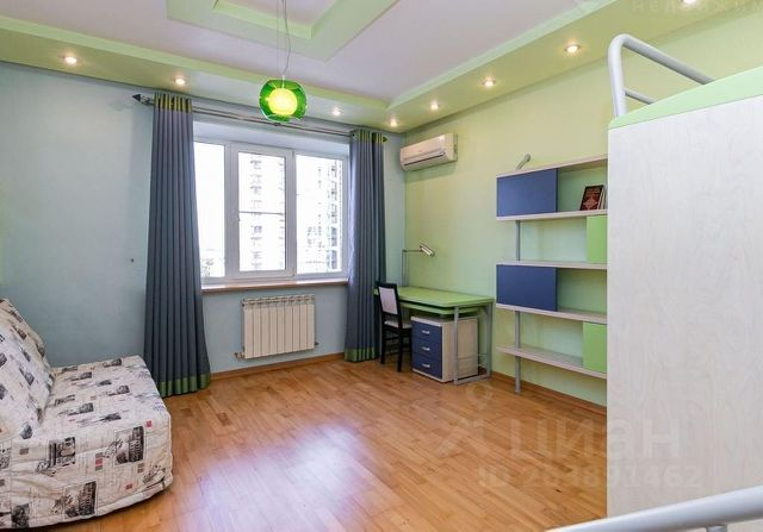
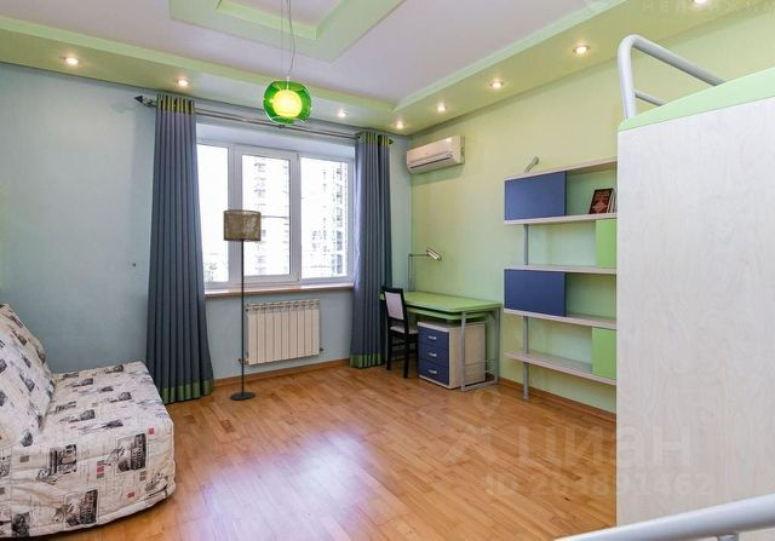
+ floor lamp (242, 304)
